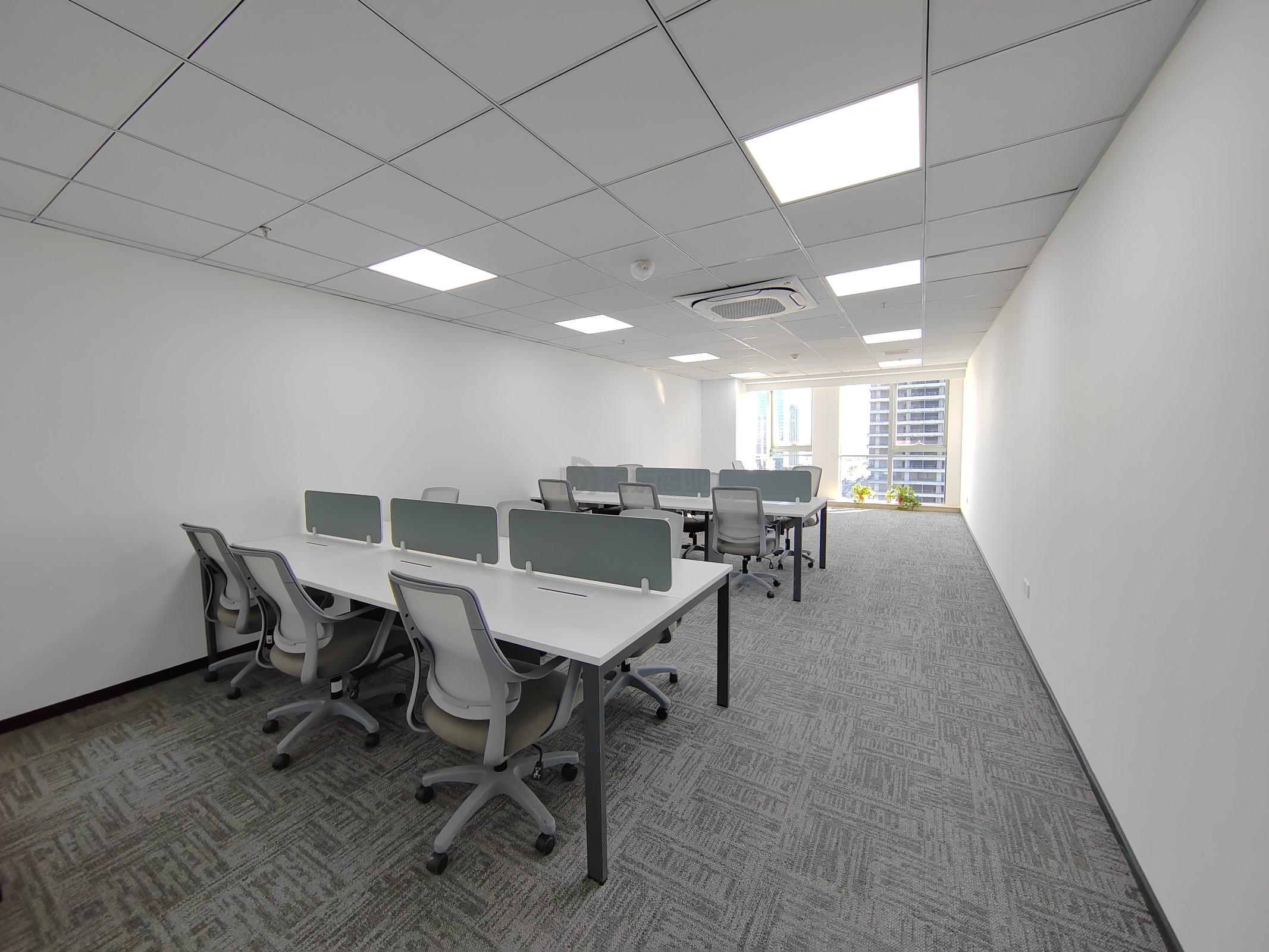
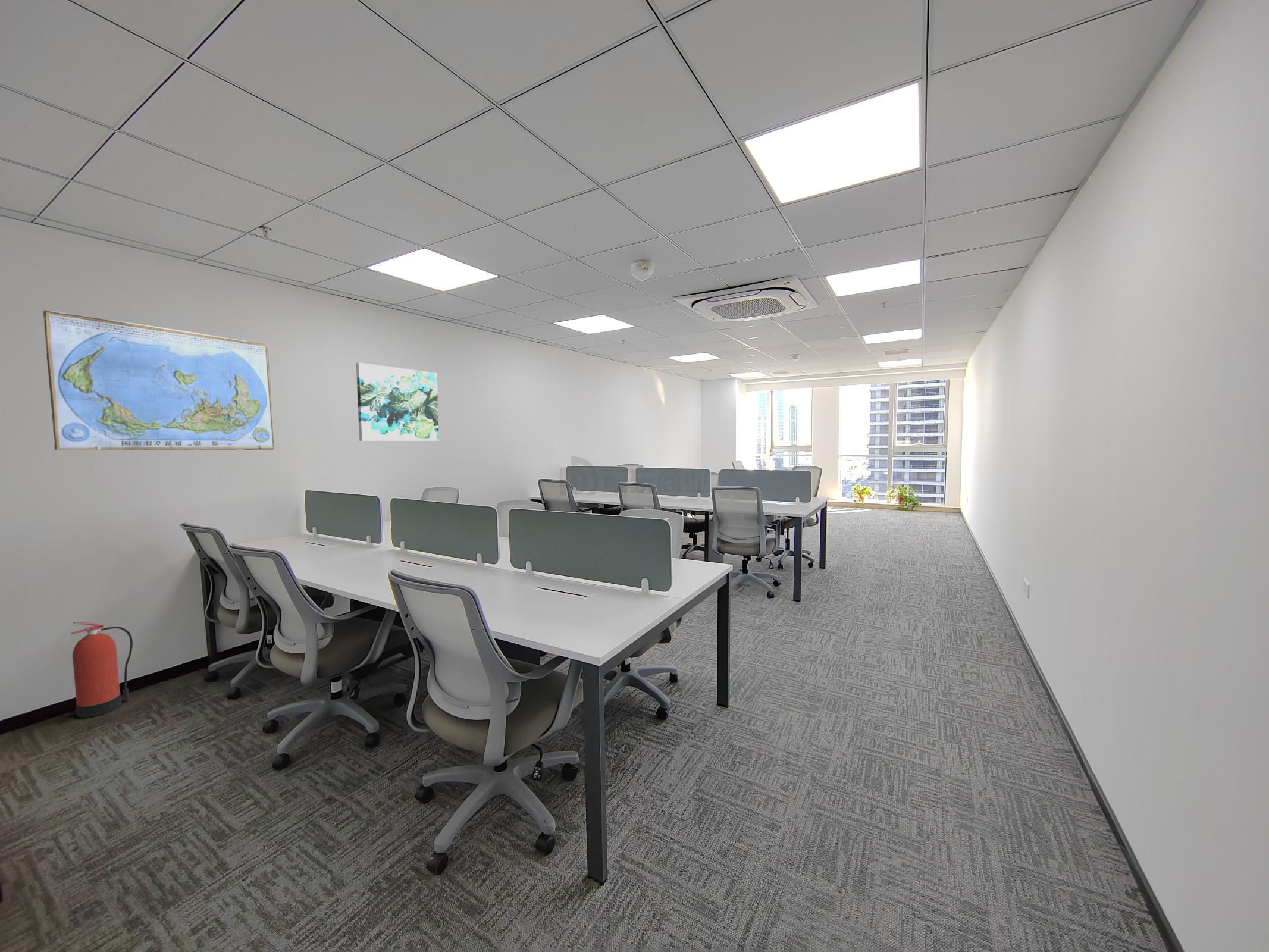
+ fire extinguisher (104, 662)
+ world map (176, 390)
+ wall art (400, 405)
